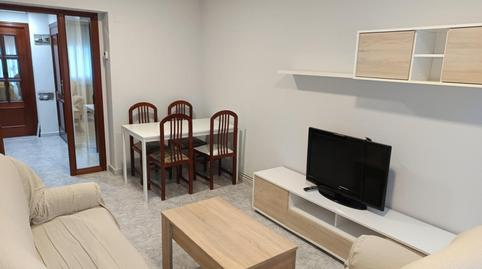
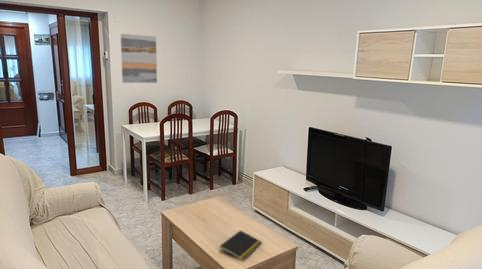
+ wall art (139, 59)
+ notepad (241, 244)
